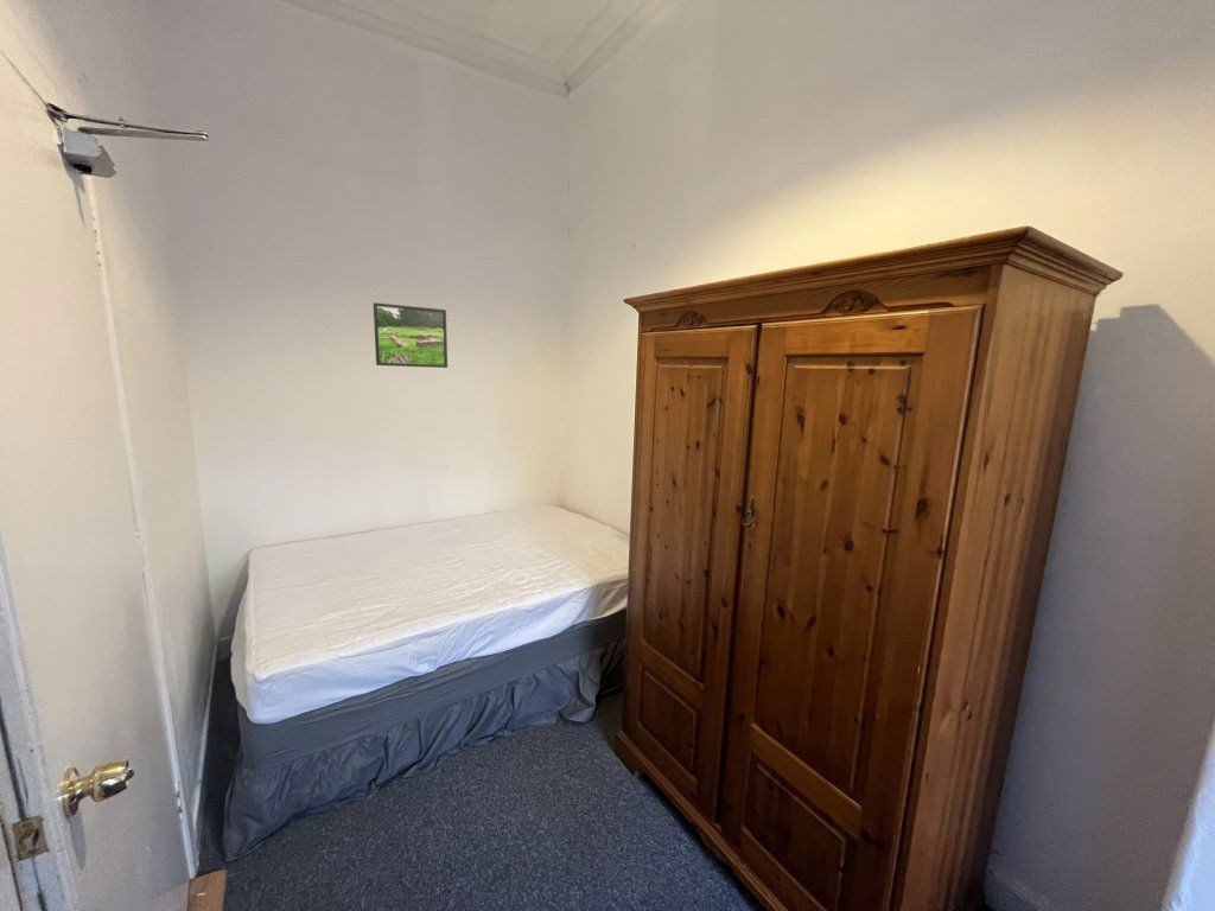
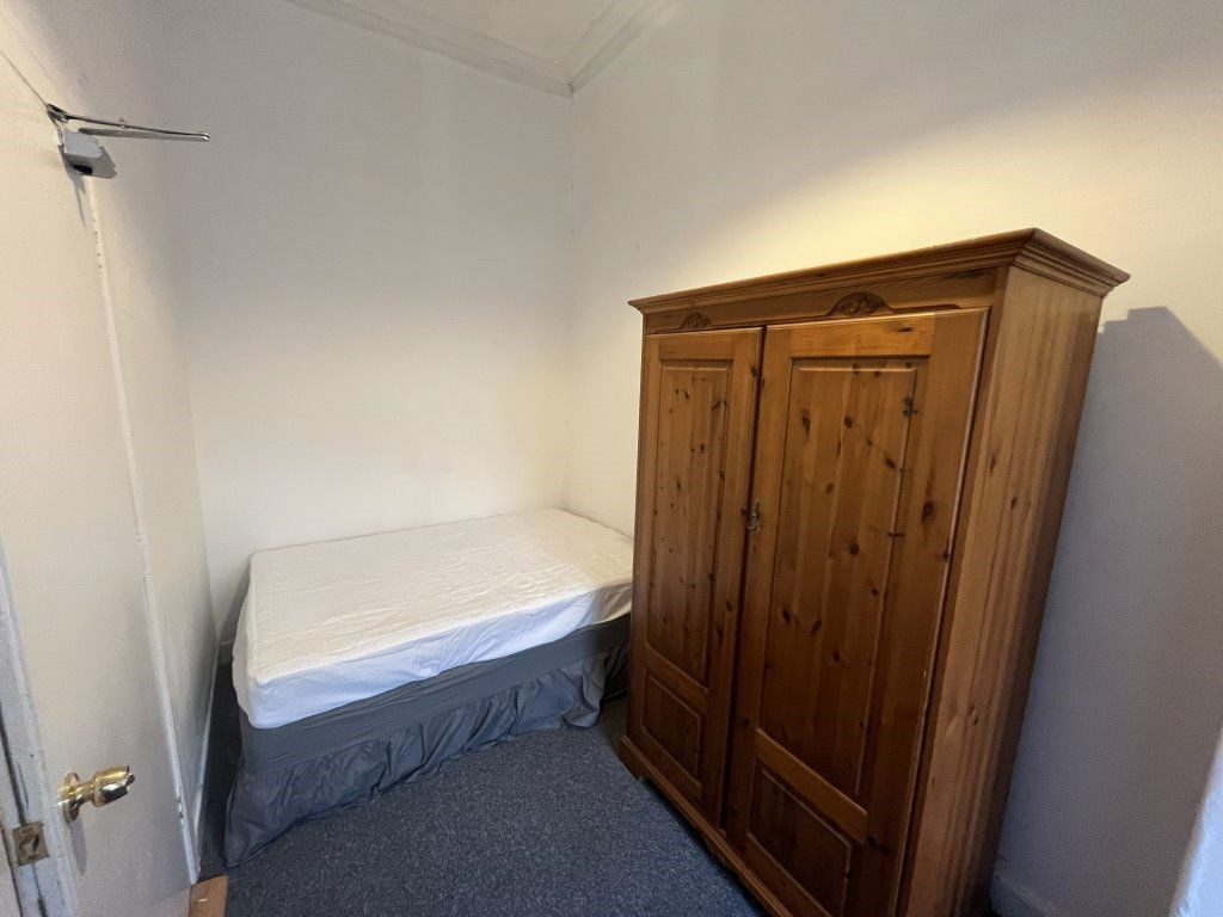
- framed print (412, 336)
